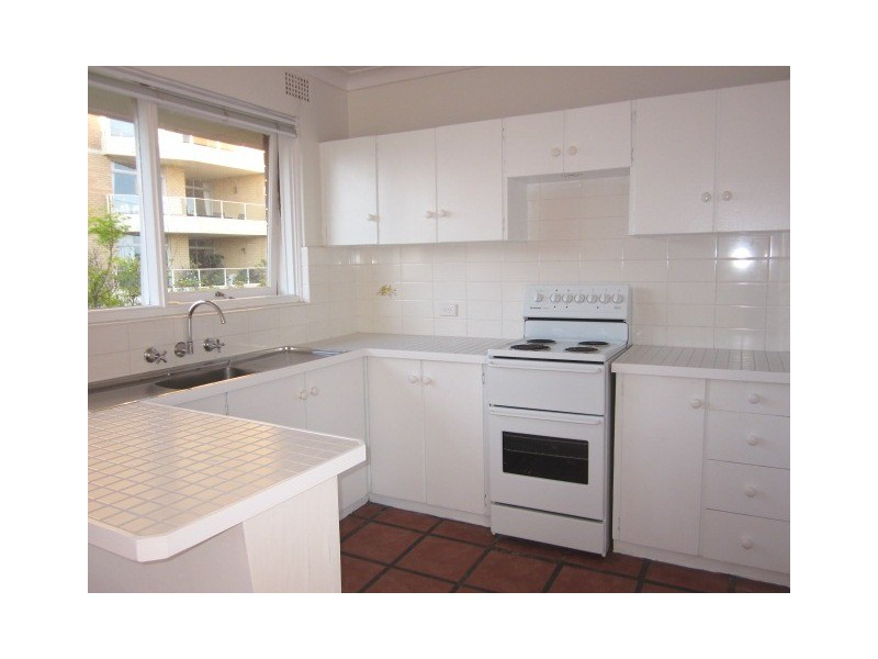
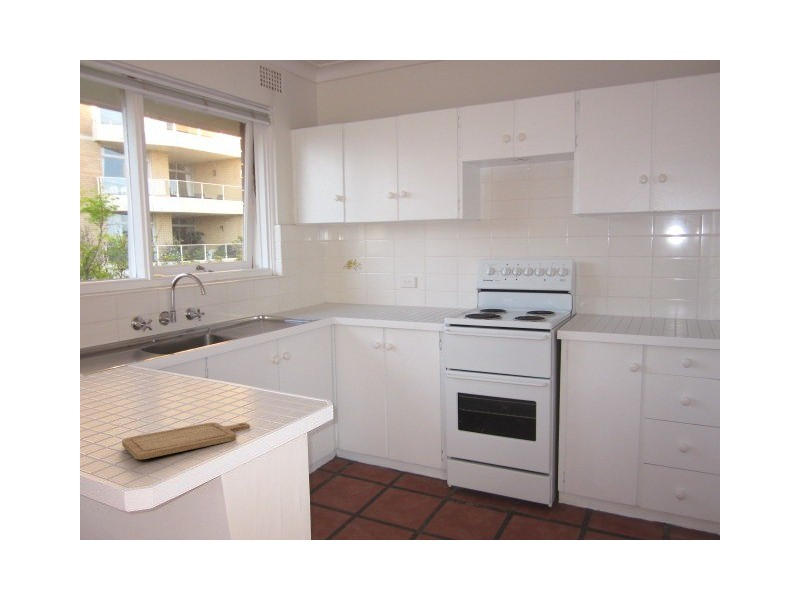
+ chopping board (192, 436)
